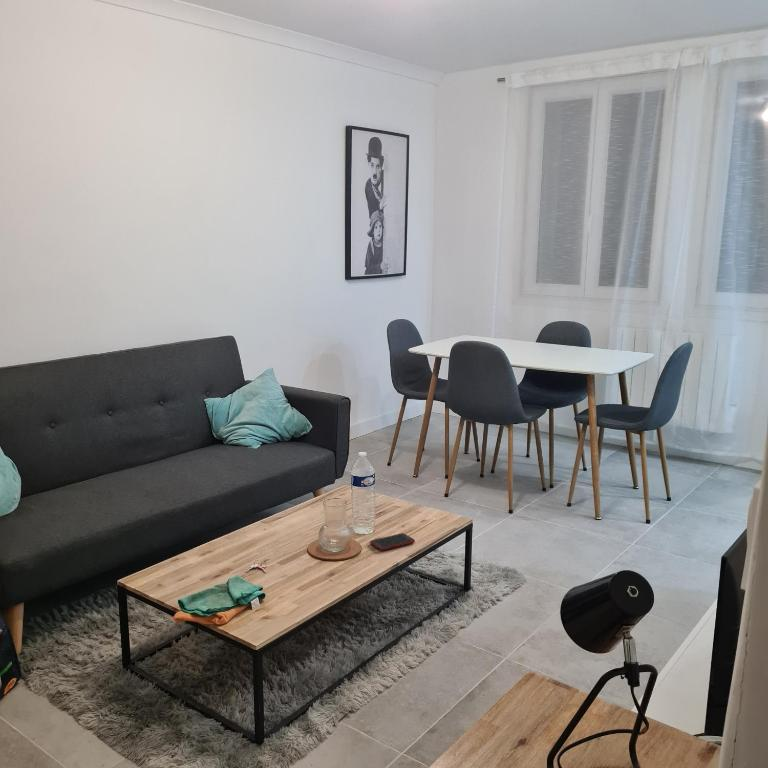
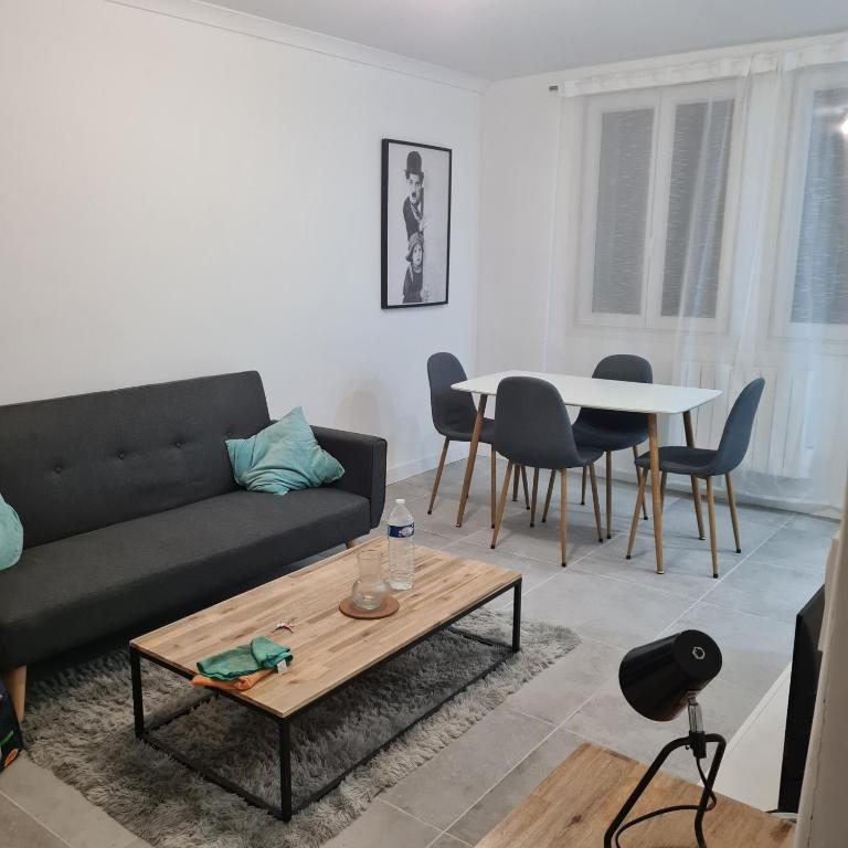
- cell phone (392, 541)
